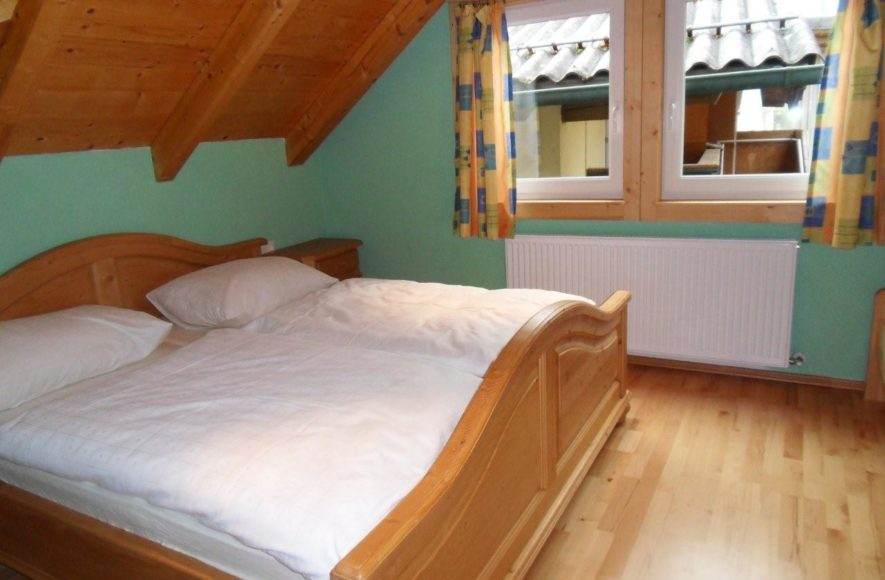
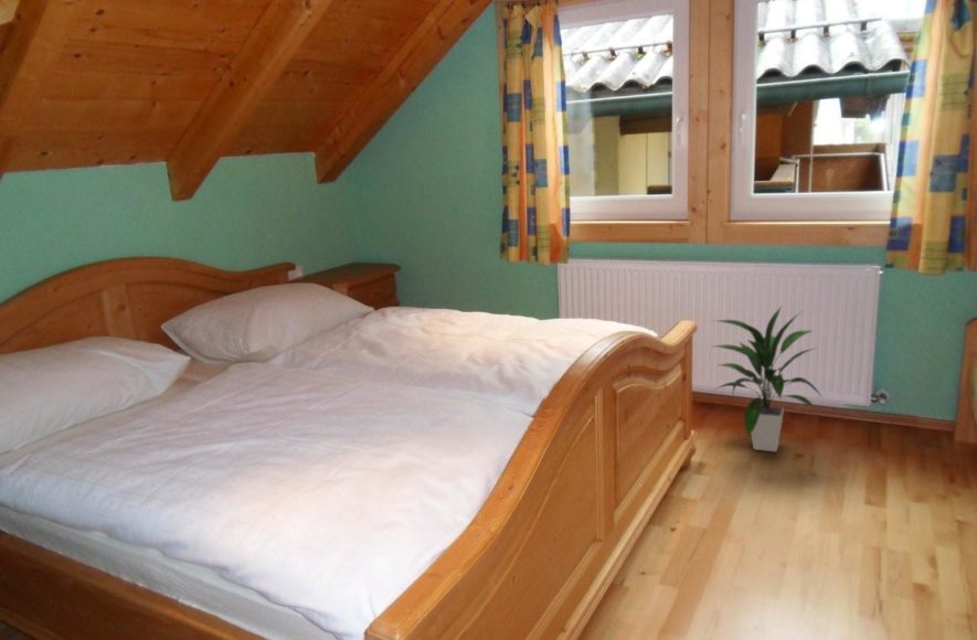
+ indoor plant (764, 378)
